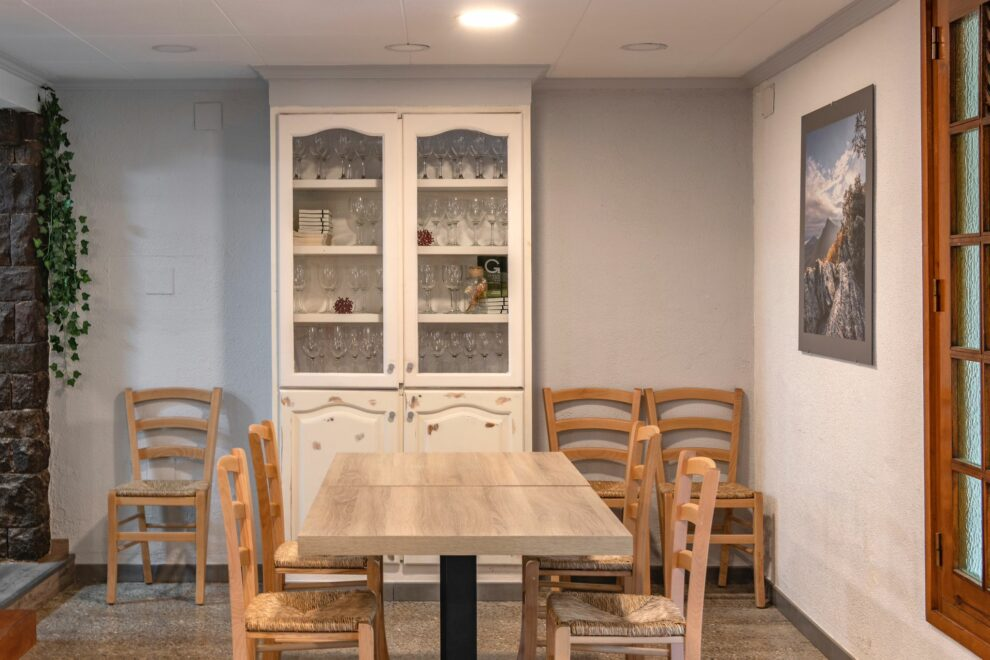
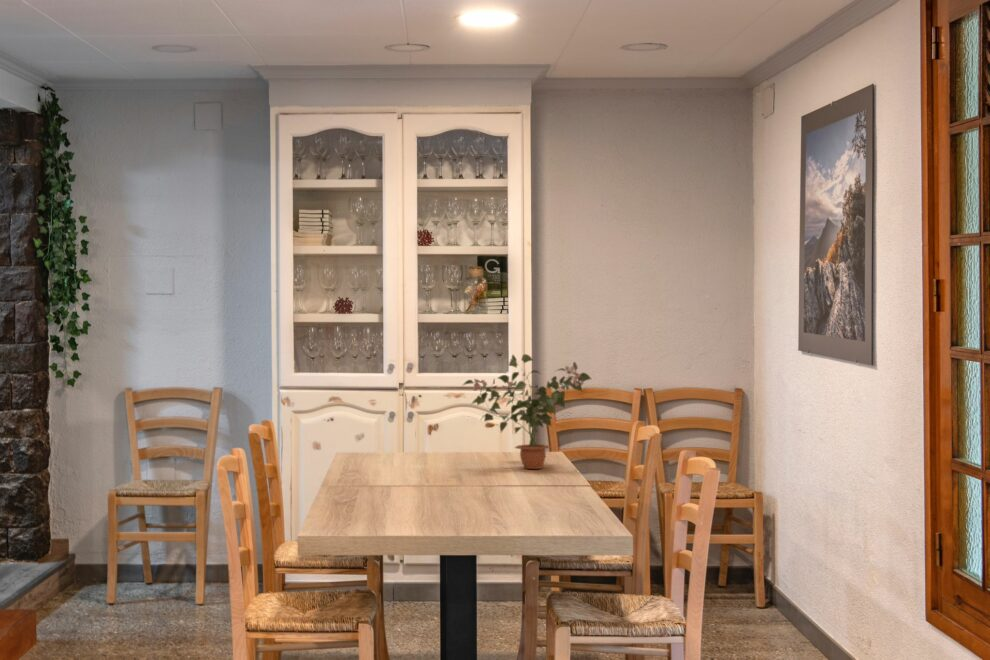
+ potted plant (531, 411)
